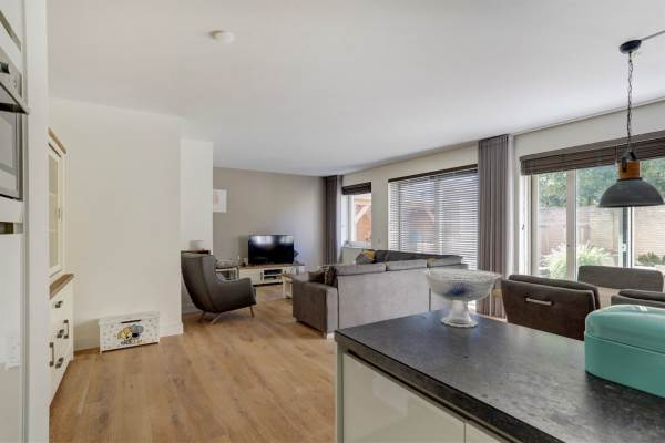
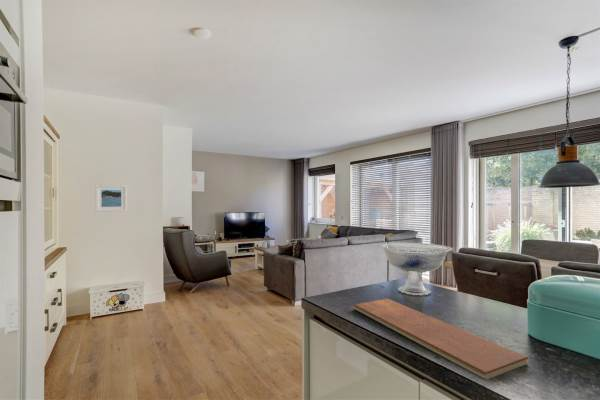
+ chopping board (422, 328)
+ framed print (111, 198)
